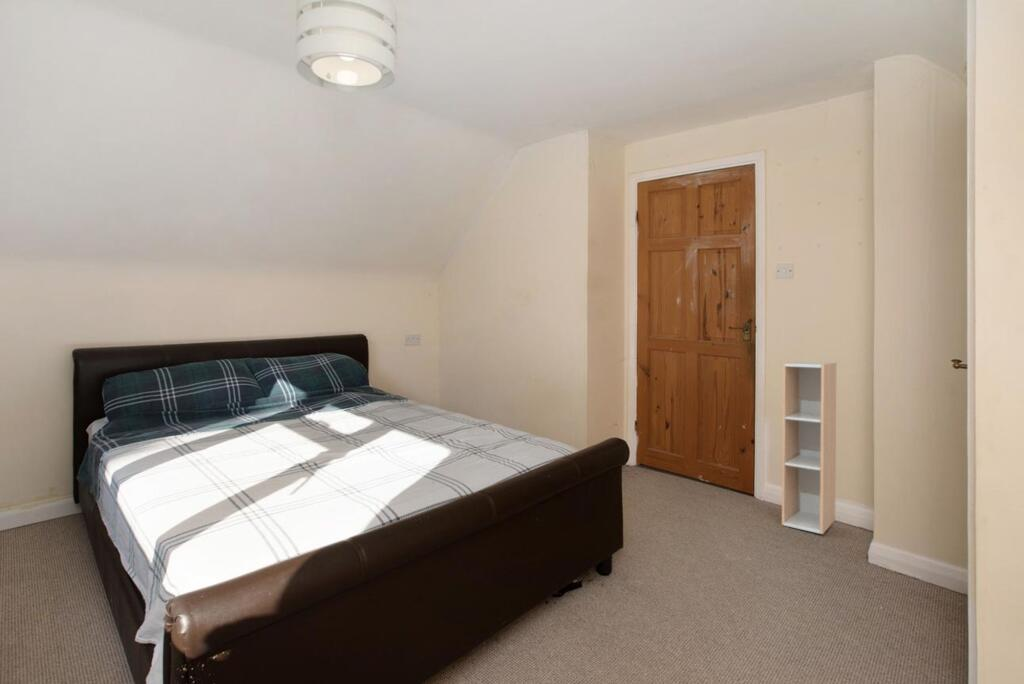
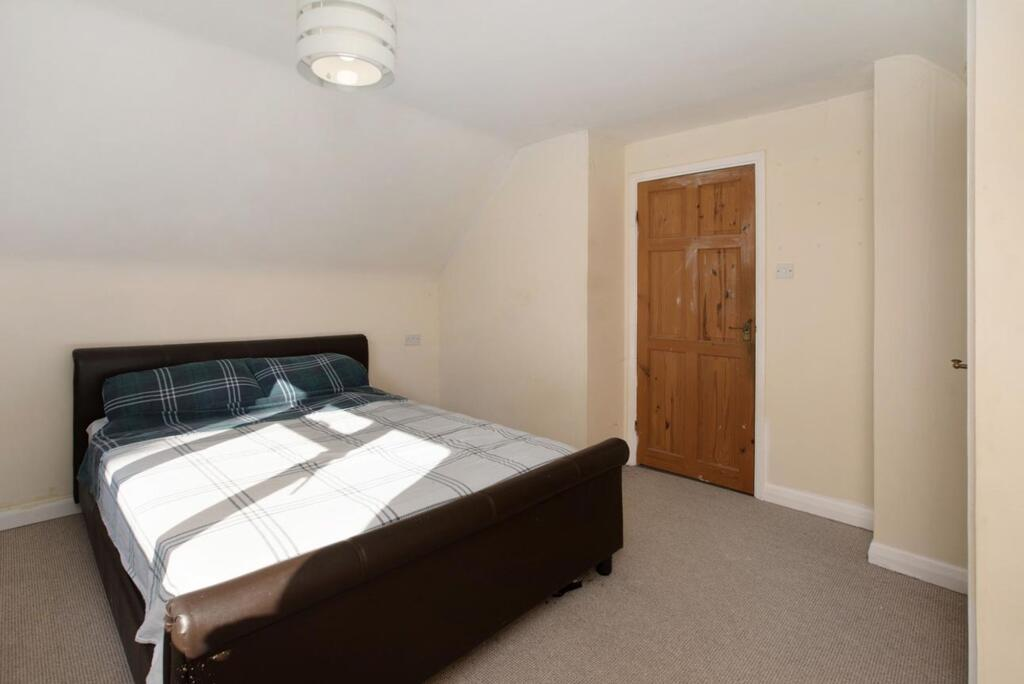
- shelf unit (809, 442)
